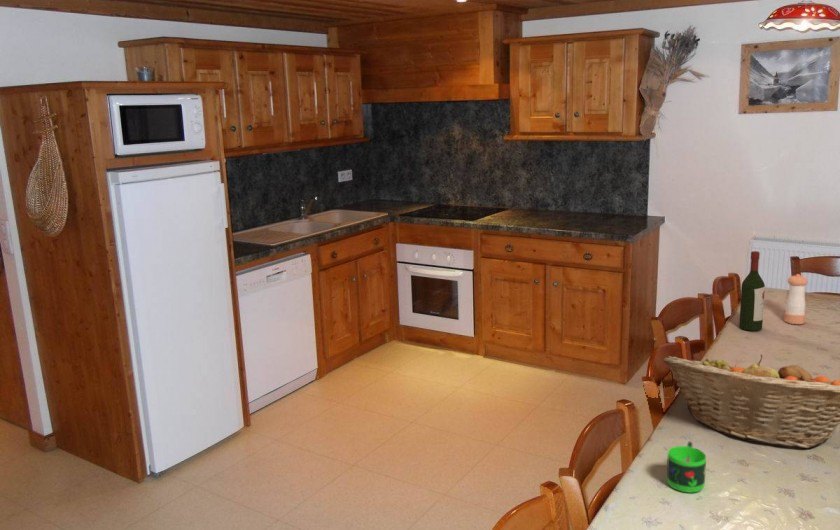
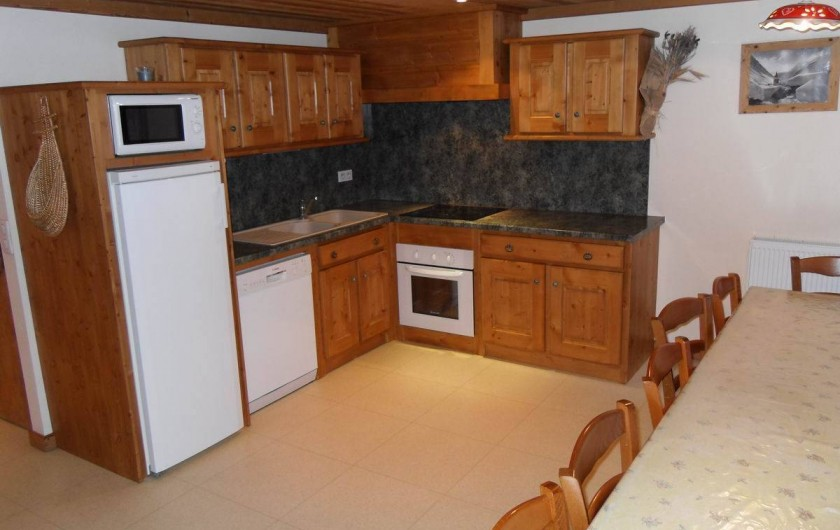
- mug (687, 464)
- wine bottle (752, 290)
- pepper shaker (796, 298)
- fruit basket (756, 389)
